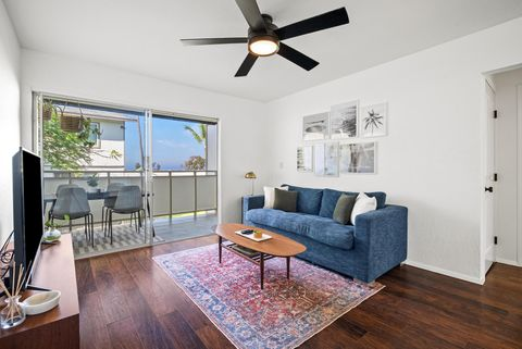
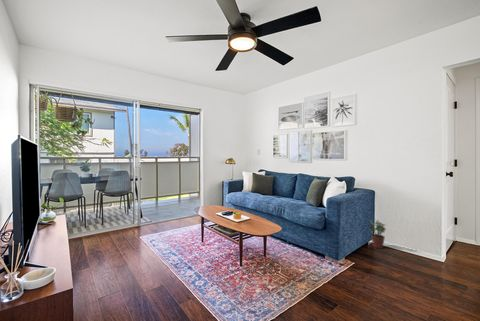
+ potted plant (377, 232)
